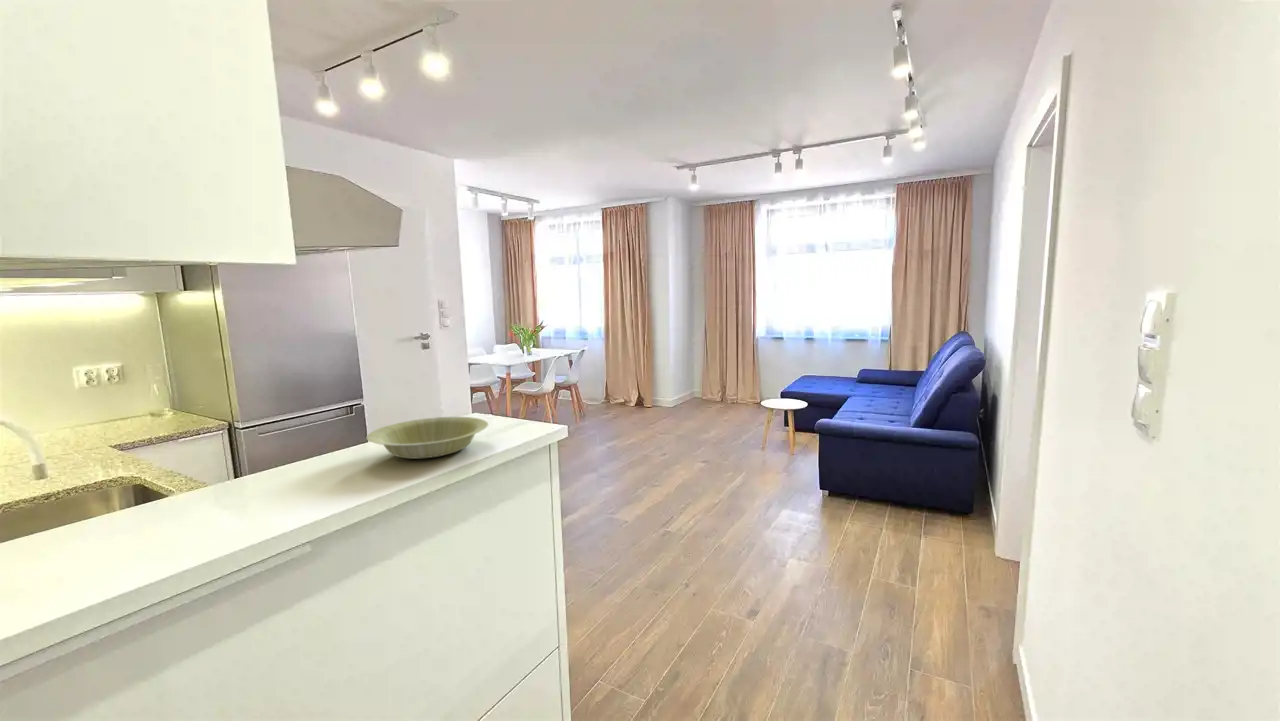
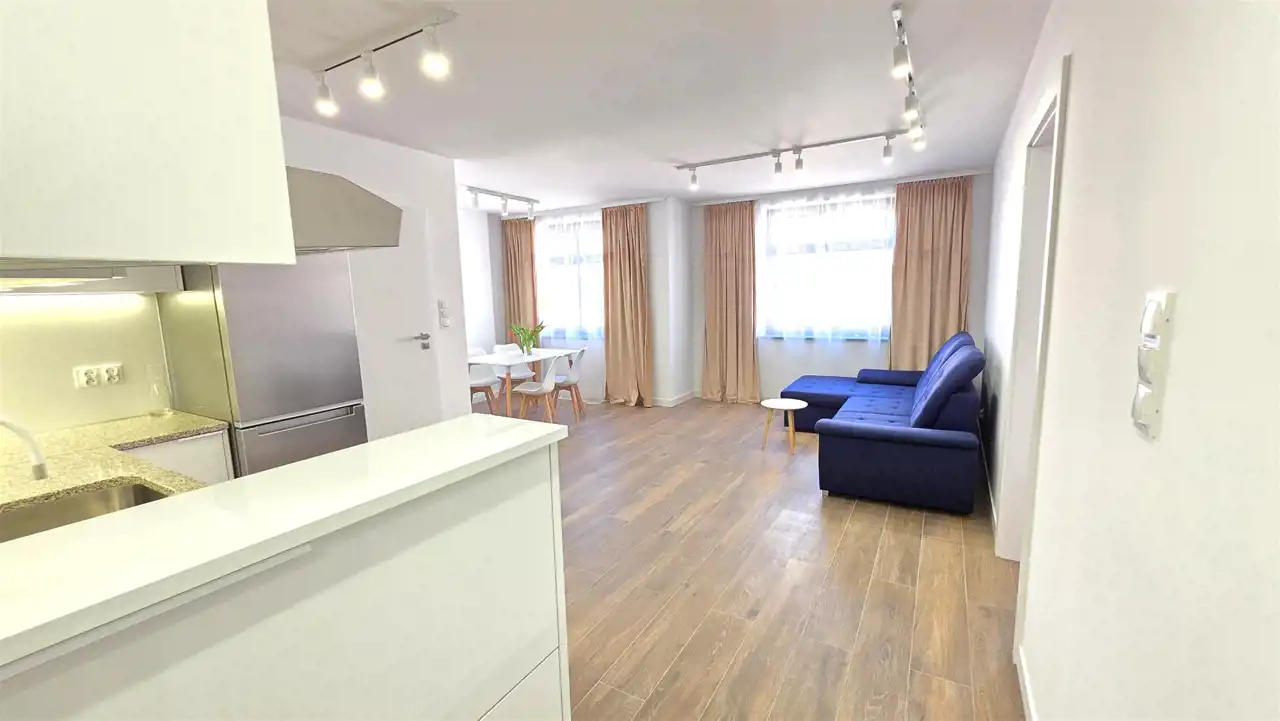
- bowl (430, 440)
